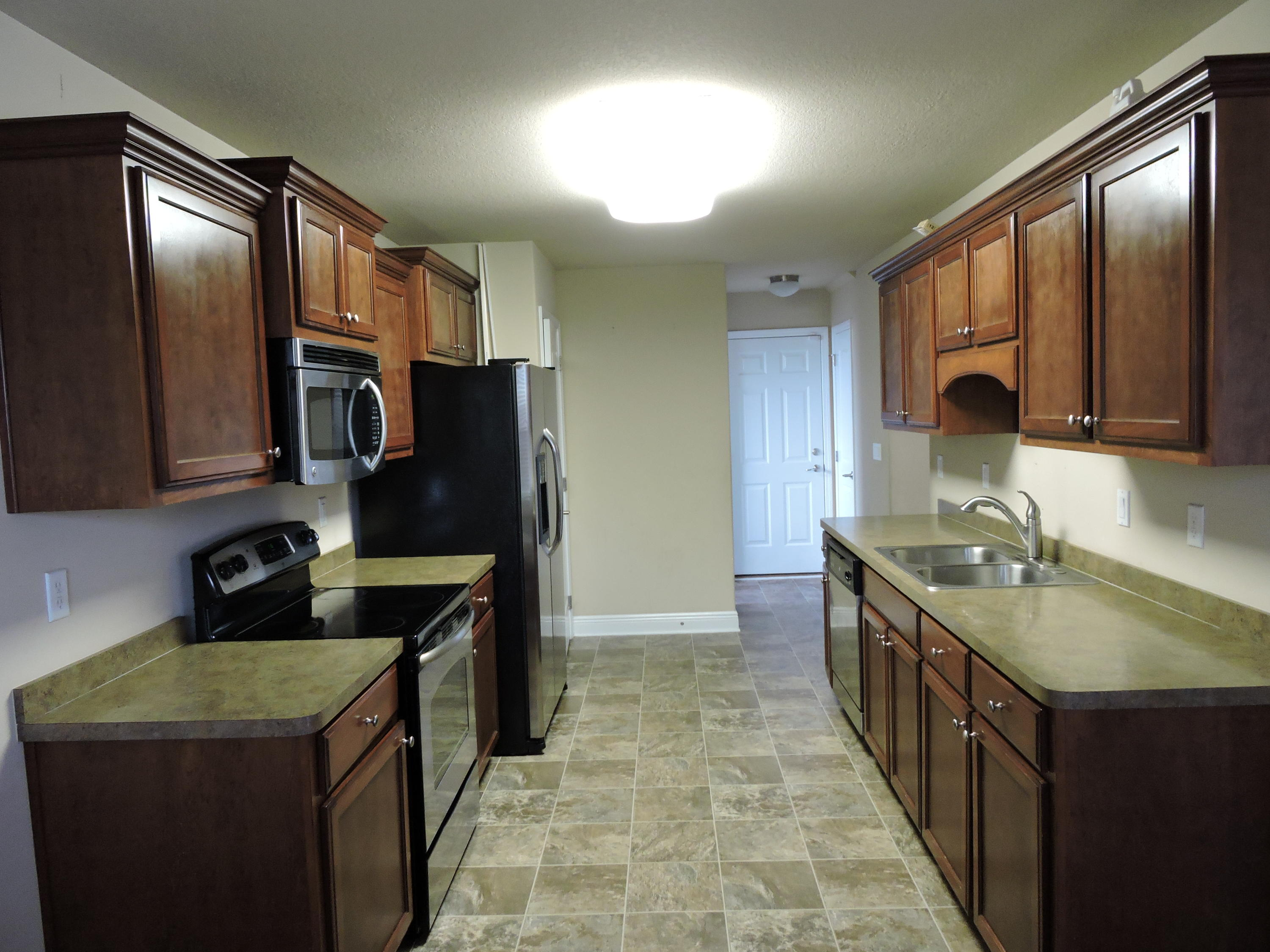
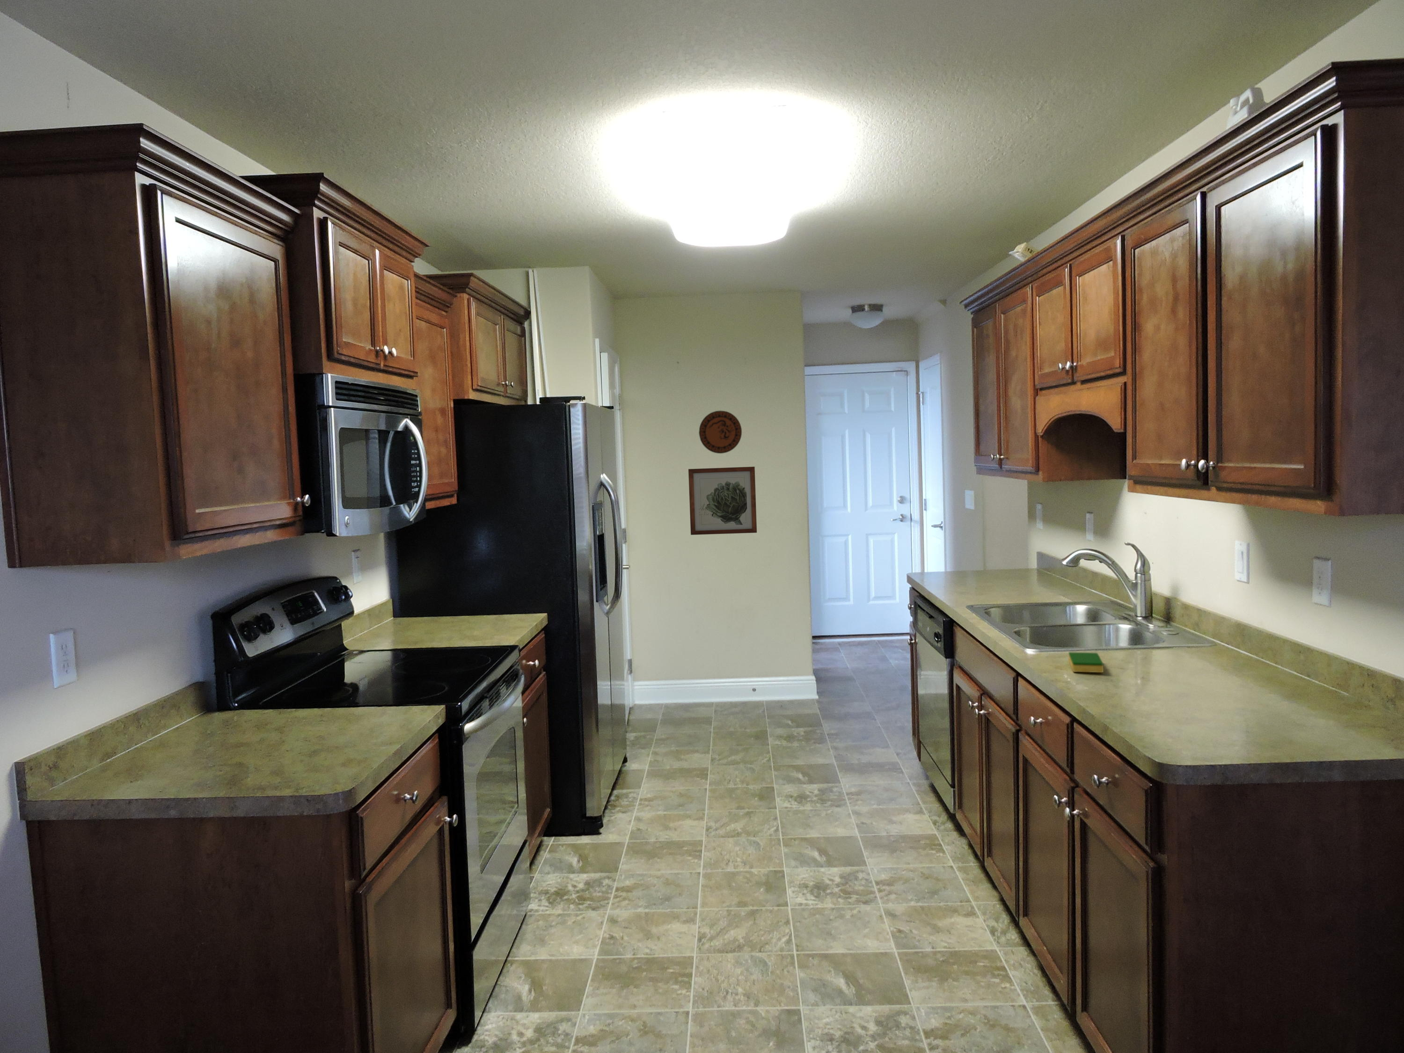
+ decorative plate (721, 432)
+ wall art (723, 501)
+ dish sponge (1086, 661)
